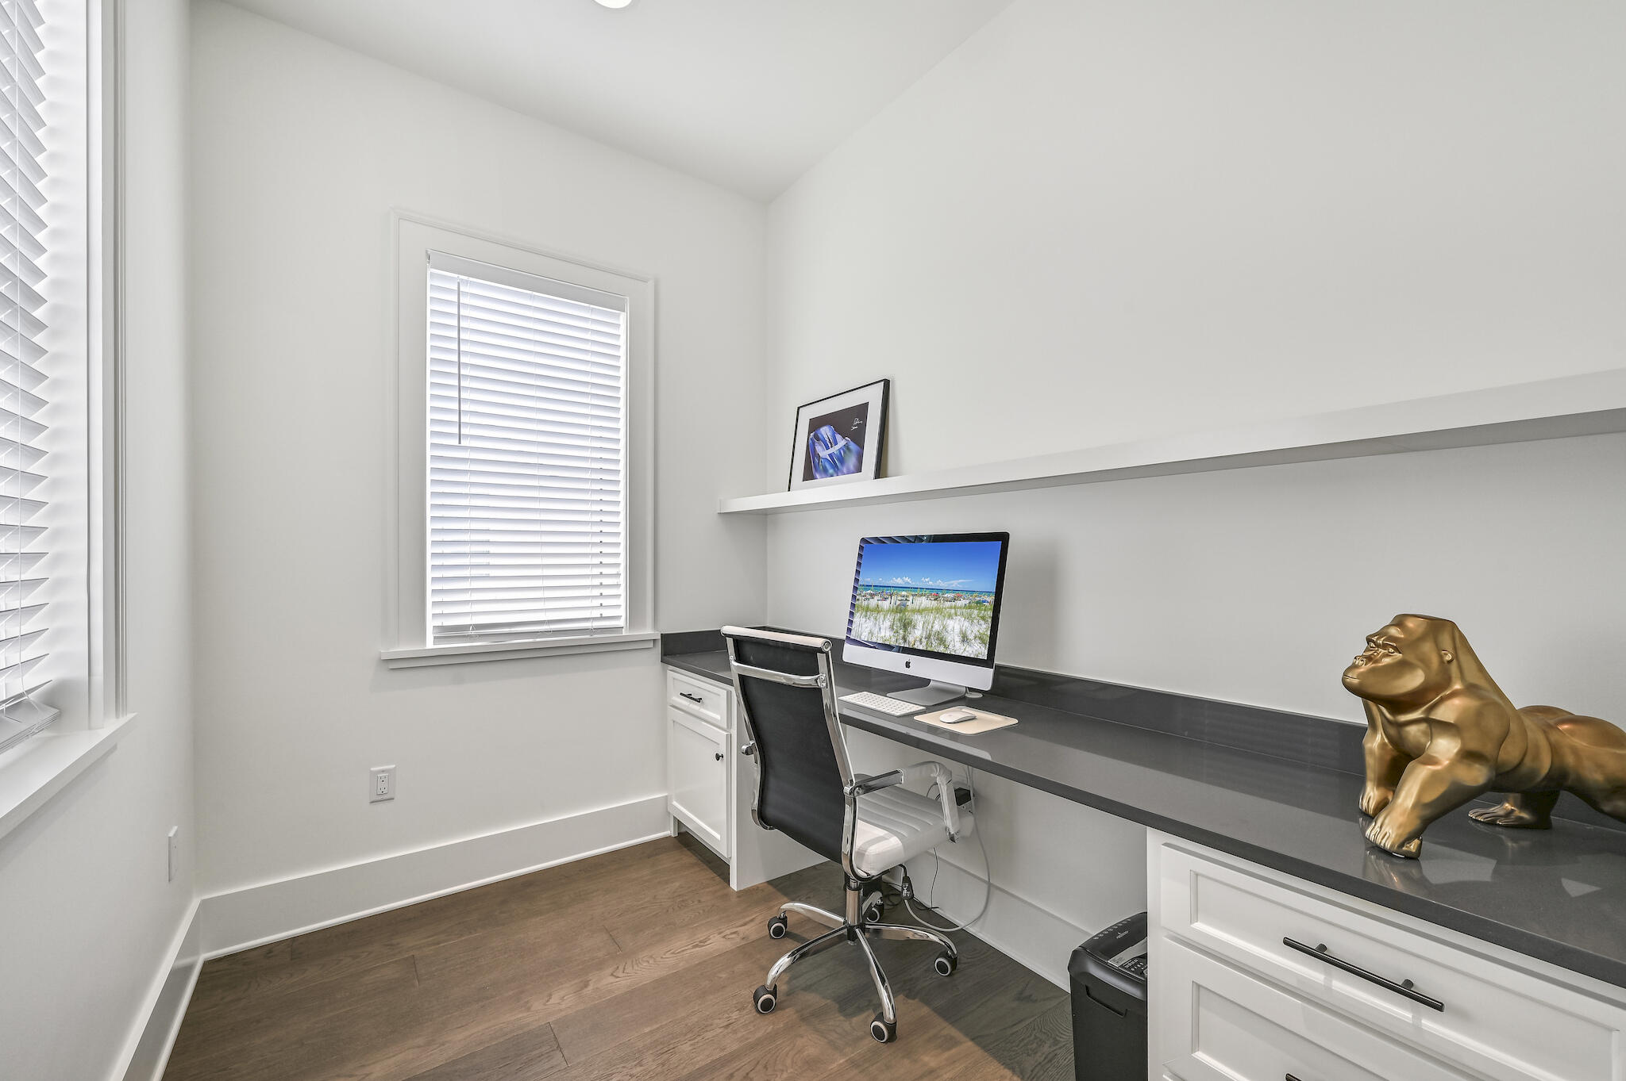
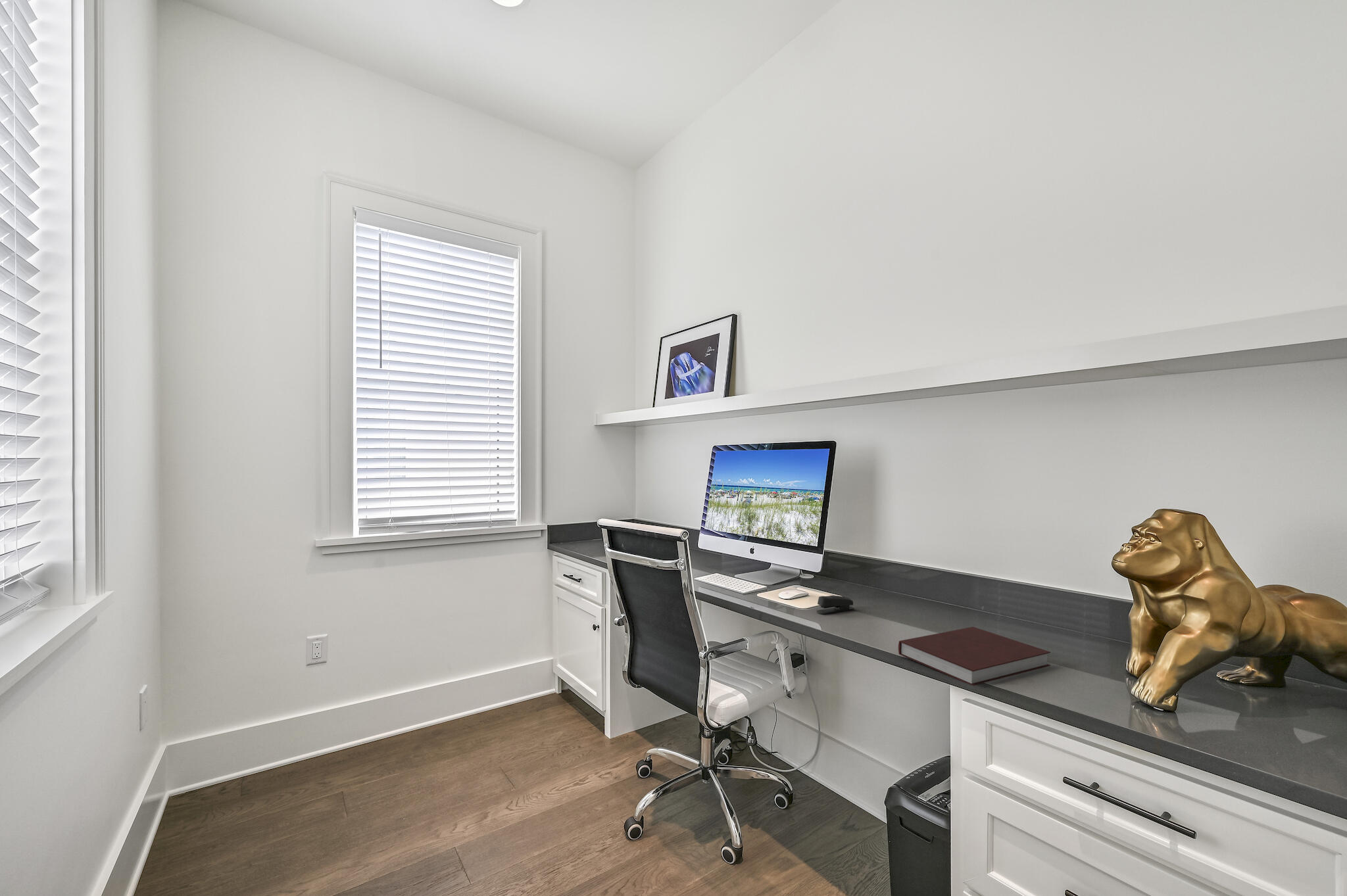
+ stapler (835, 602)
+ notebook (972, 653)
